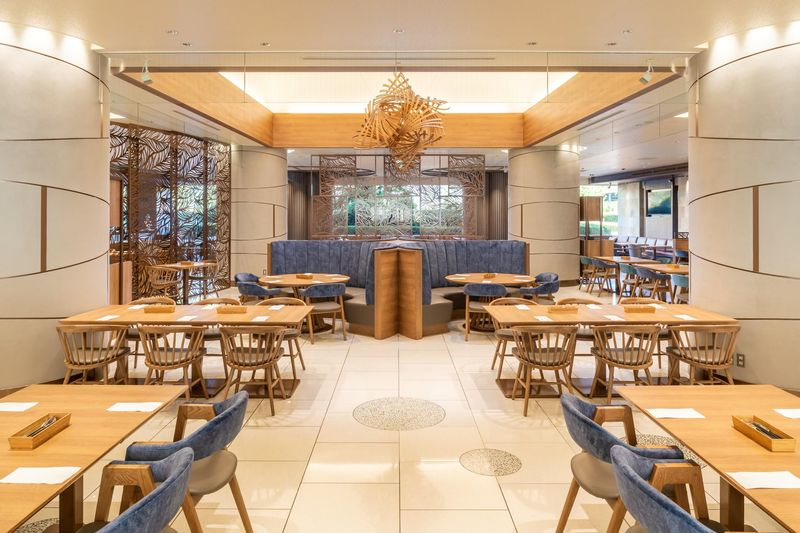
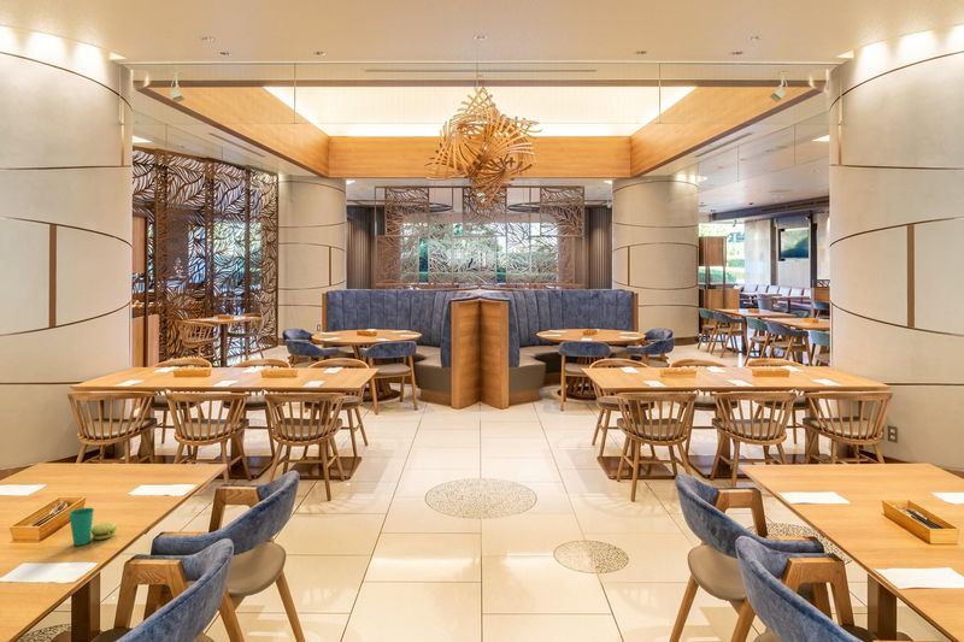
+ cup (90, 524)
